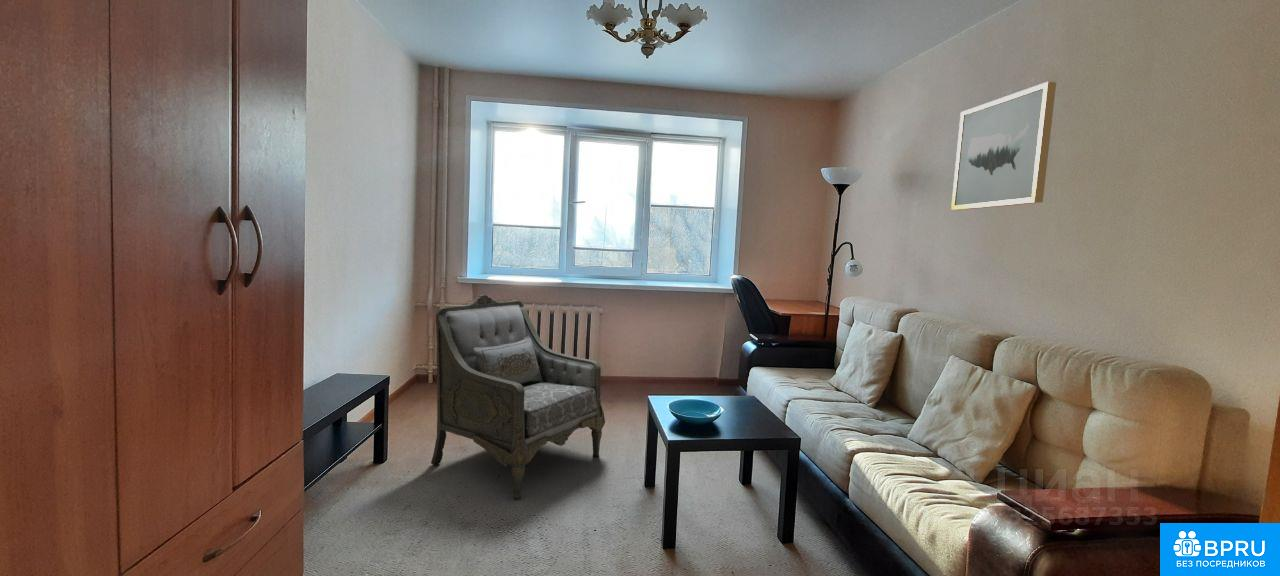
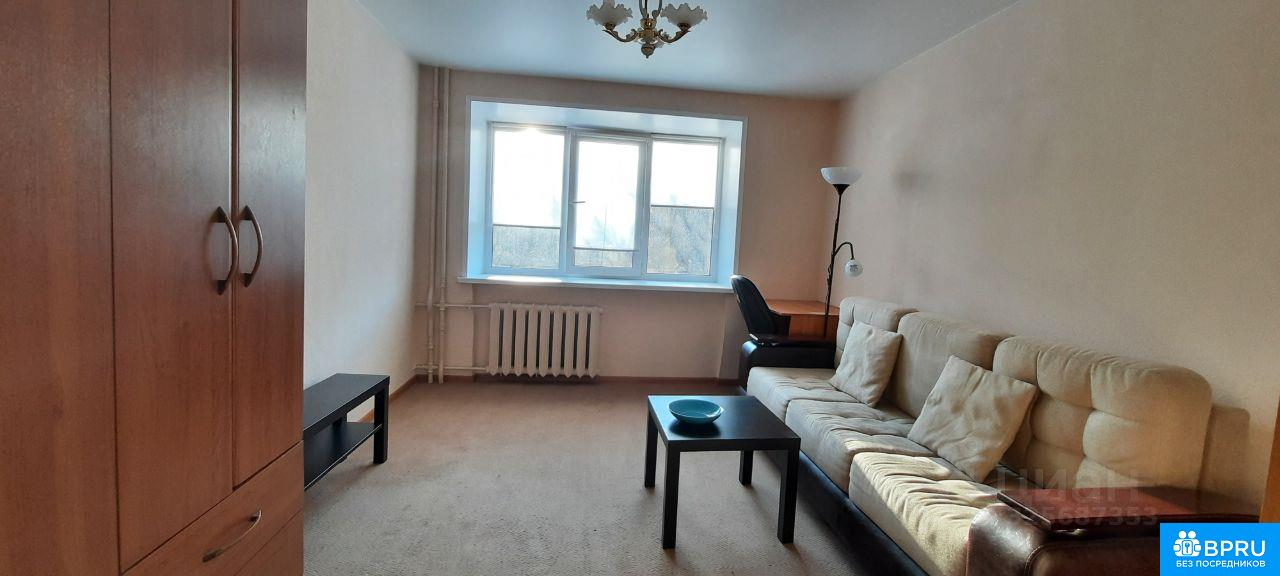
- wall art (997, 153)
- armchair (521, 381)
